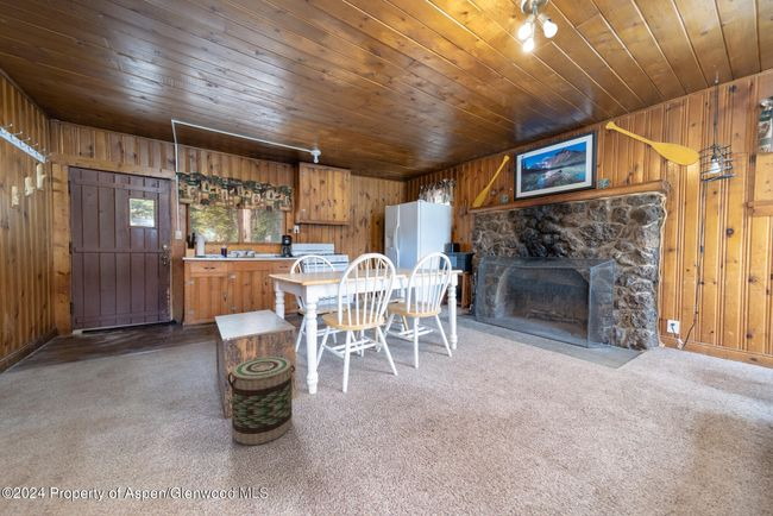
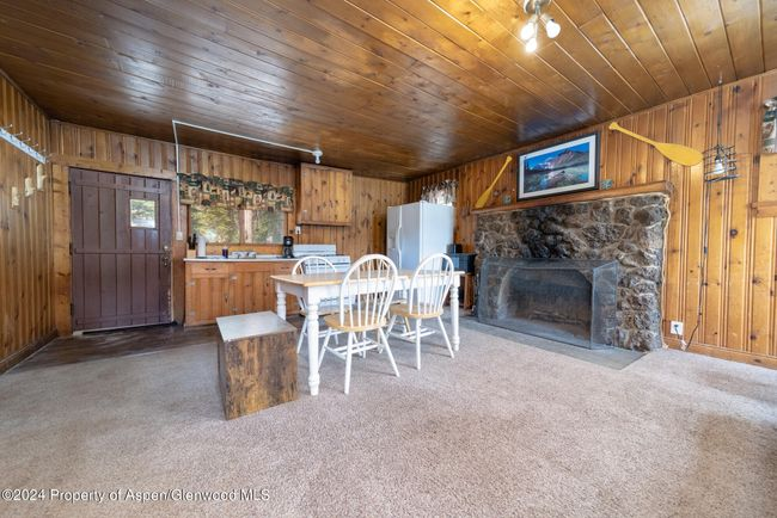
- basket (262, 394)
